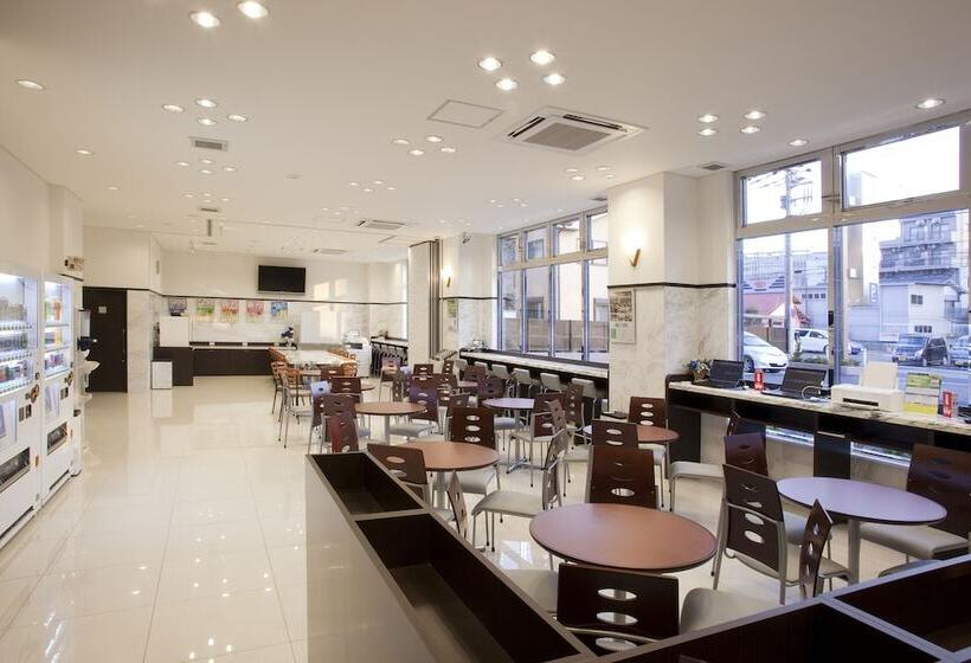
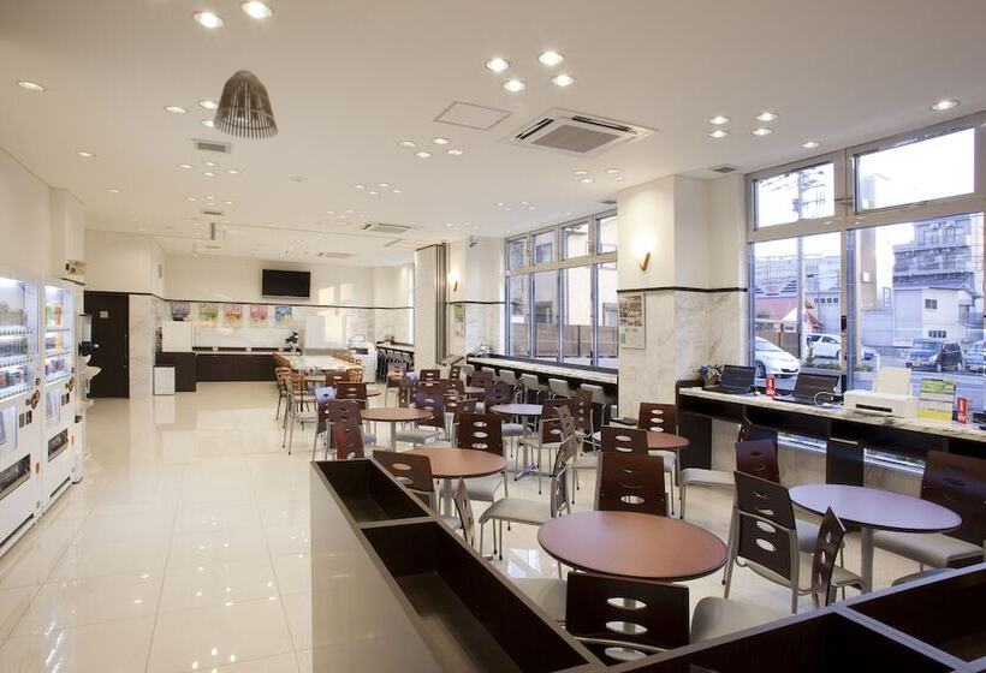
+ lamp shade (246, 101)
